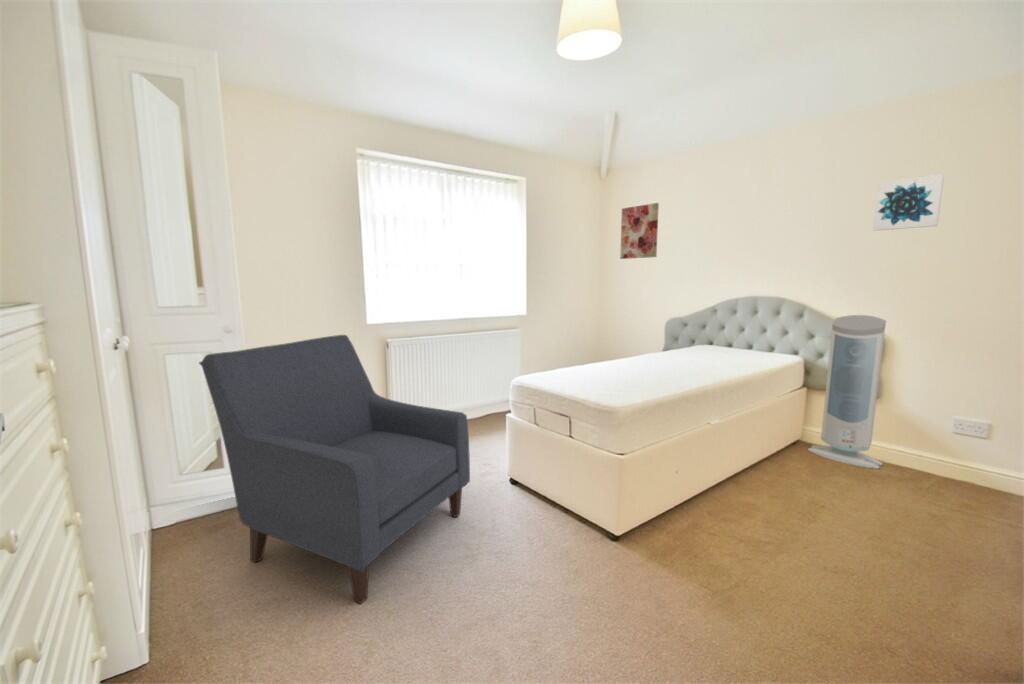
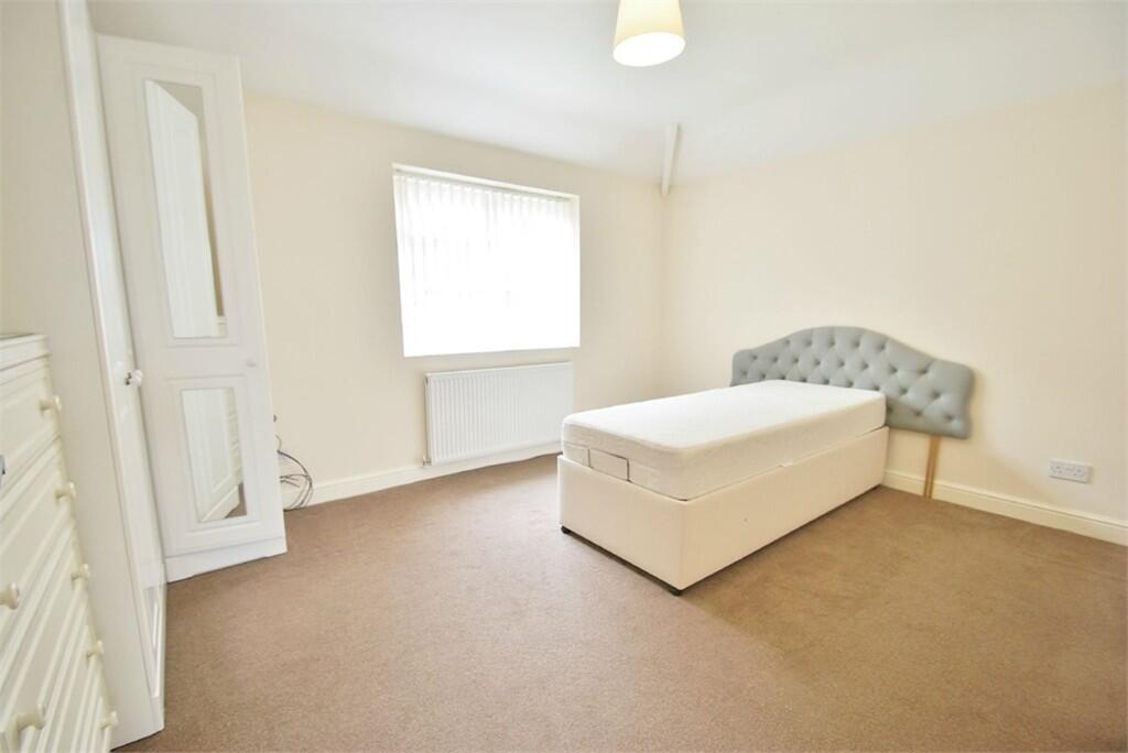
- wall art (638, 232)
- wall art (906, 203)
- chair (348, 442)
- air purifier (851, 388)
